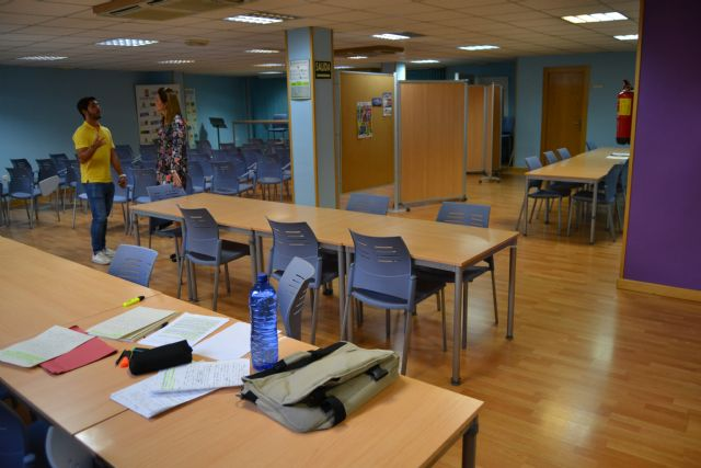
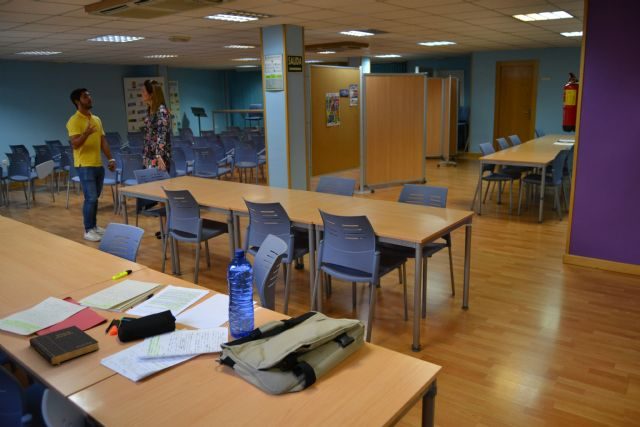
+ book (64, 344)
